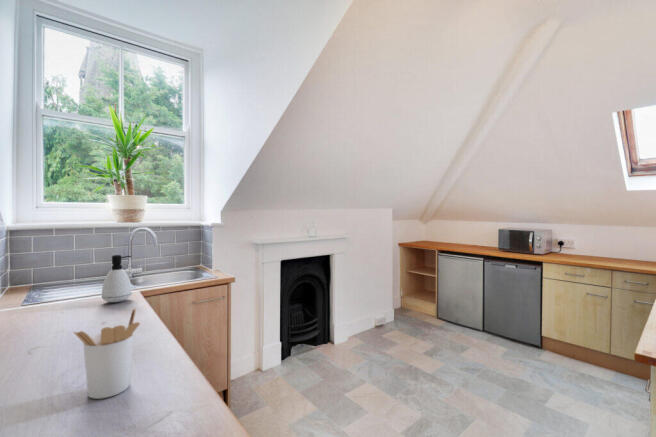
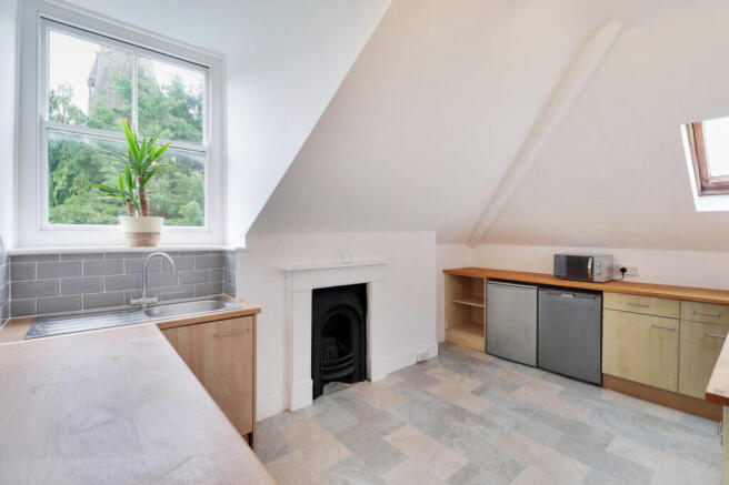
- utensil holder (113, 353)
- soap dispenser (117, 278)
